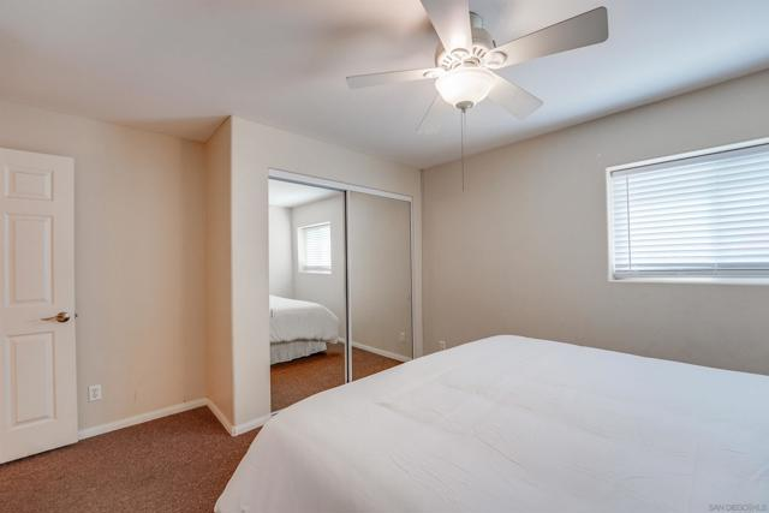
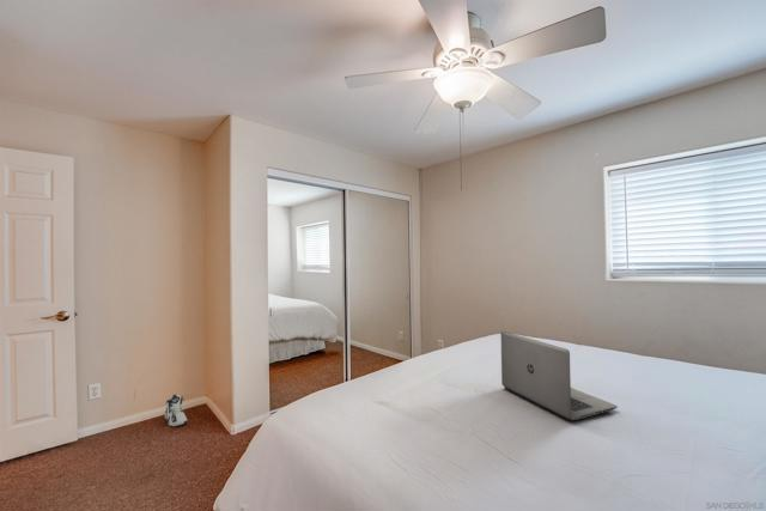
+ sneaker (175, 408)
+ laptop (553, 367)
